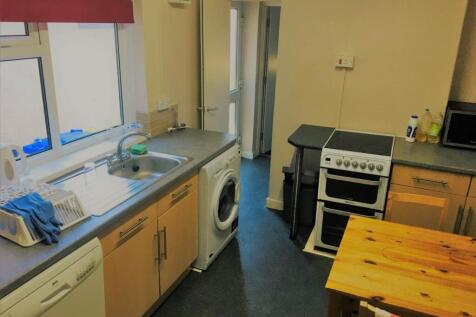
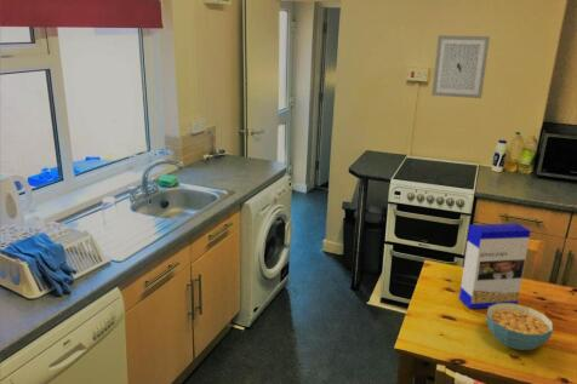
+ wall art (459, 67)
+ cereal box (493, 265)
+ cereal bowl (516, 331)
